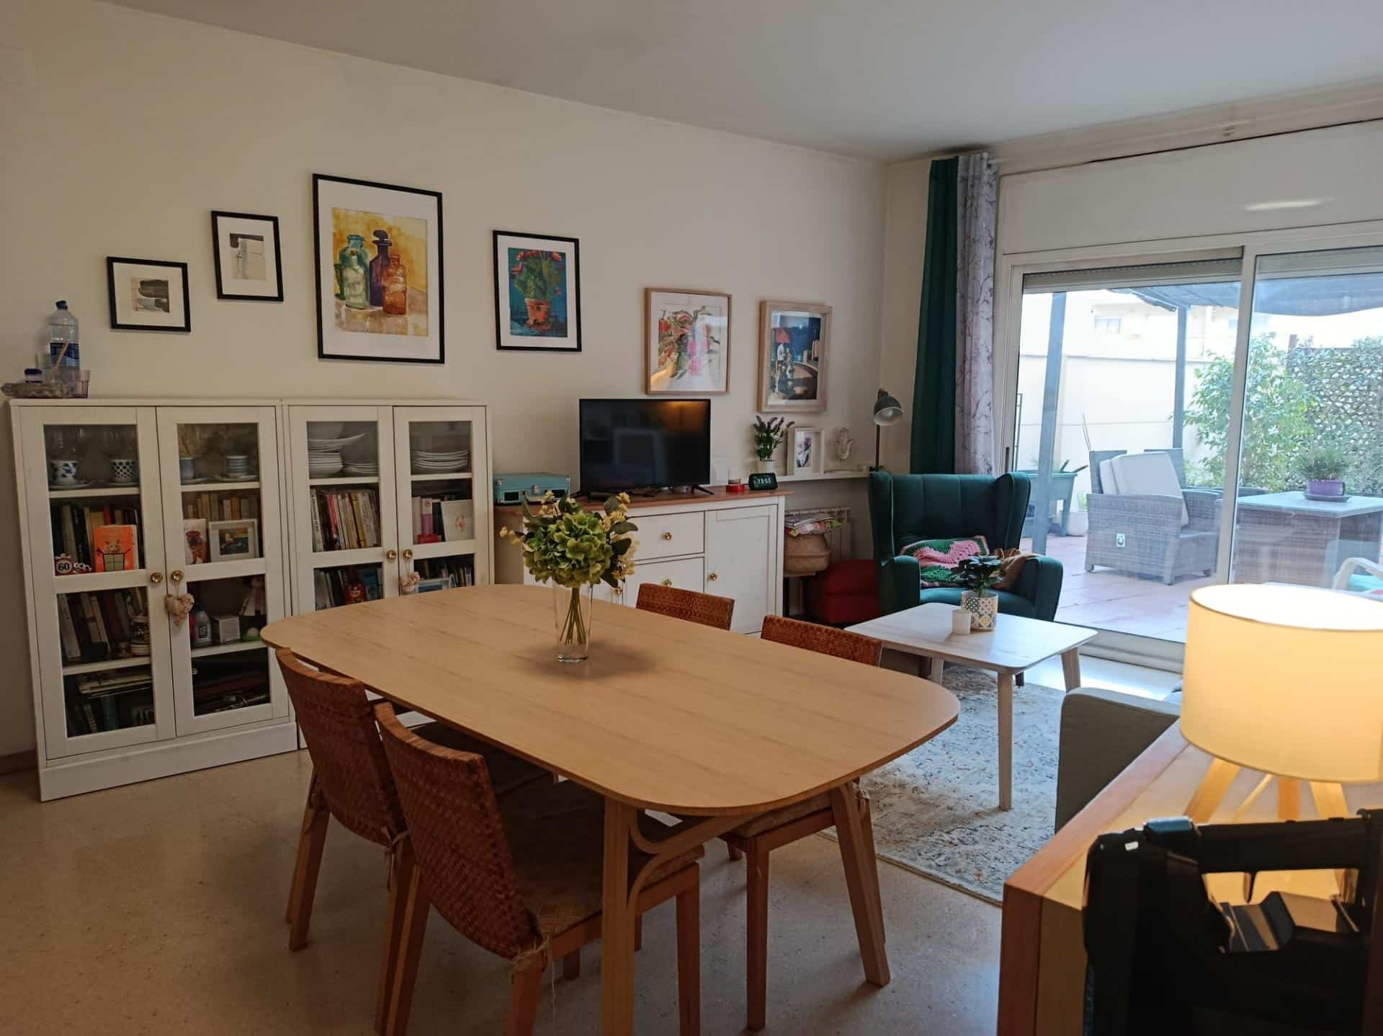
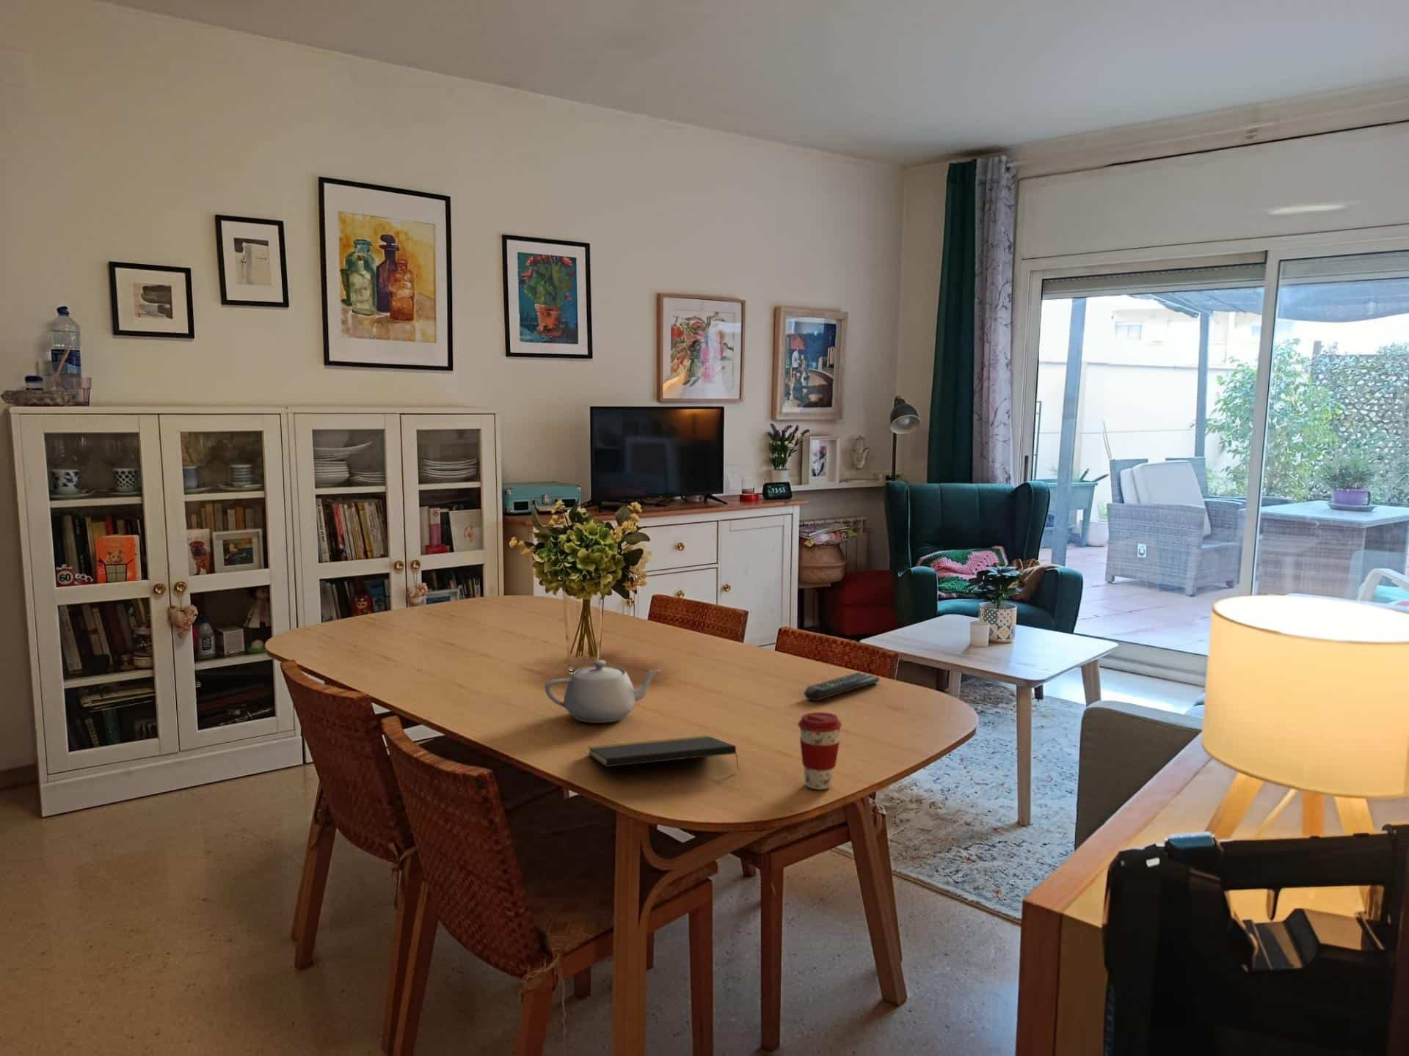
+ notepad (660, 750)
+ teapot (602, 688)
+ coffee cup (819, 750)
+ remote control (842, 684)
